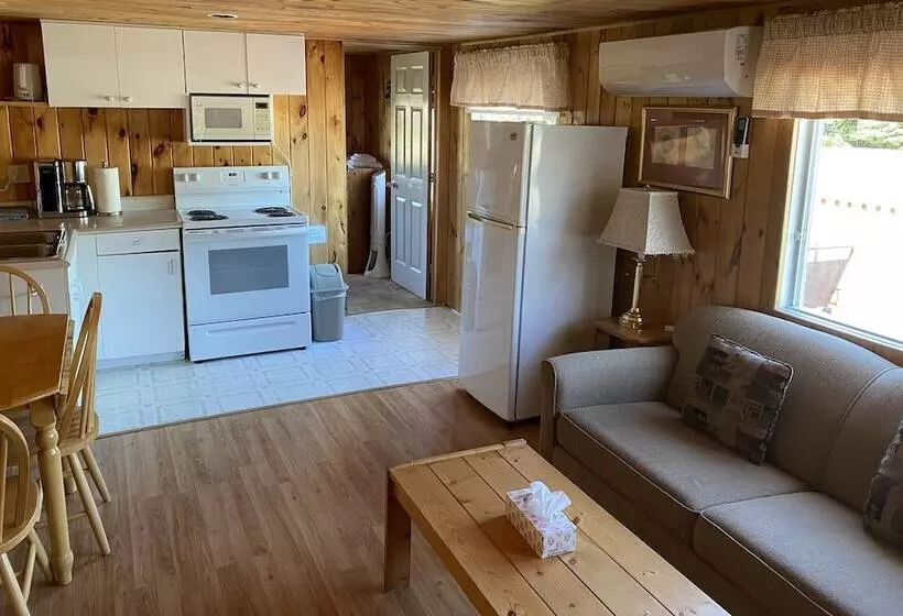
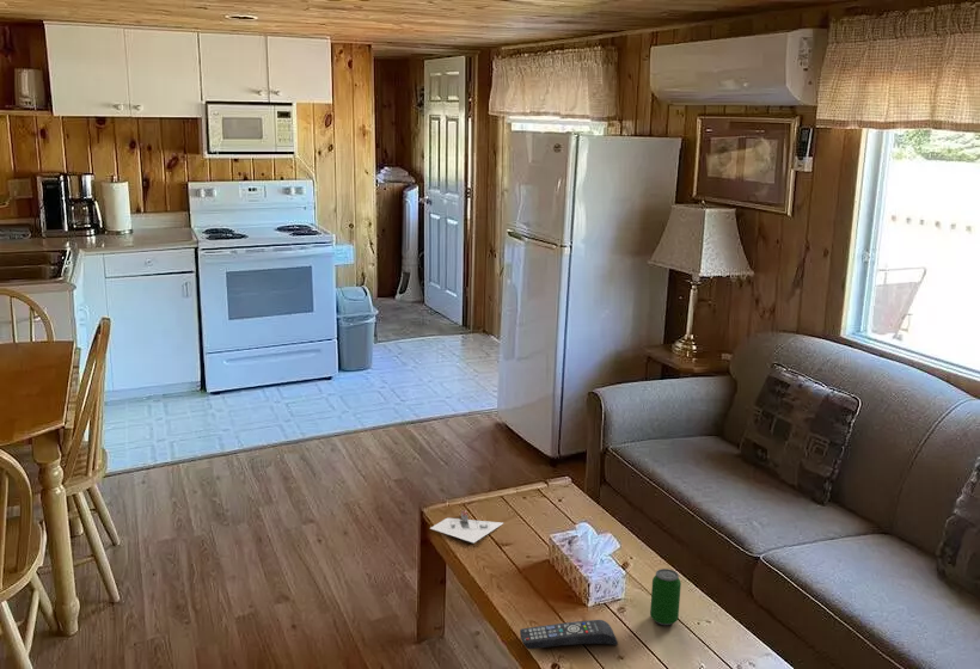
+ remote control (568, 634)
+ architectural model (473, 520)
+ beverage can (664, 596)
